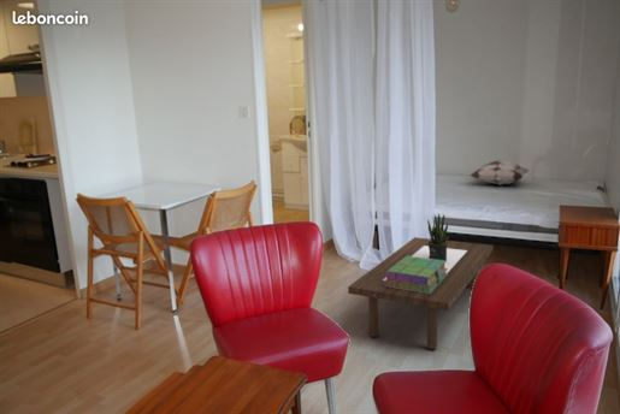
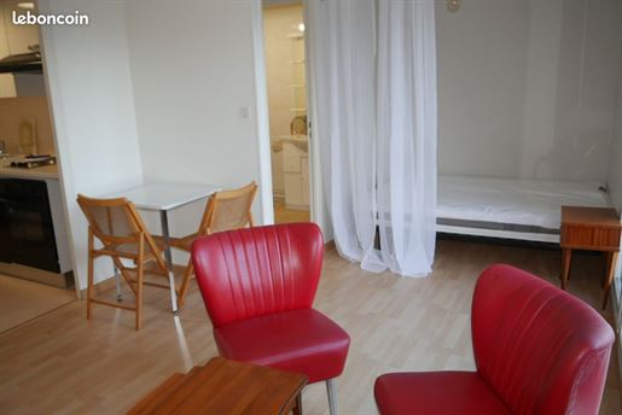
- decorative pillow (498, 172)
- coffee table (425, 292)
- potted plant (437, 237)
- stack of books (417, 272)
